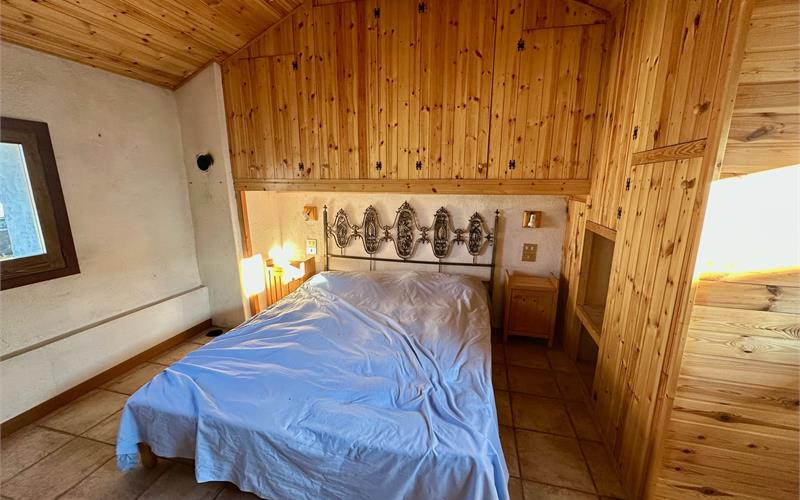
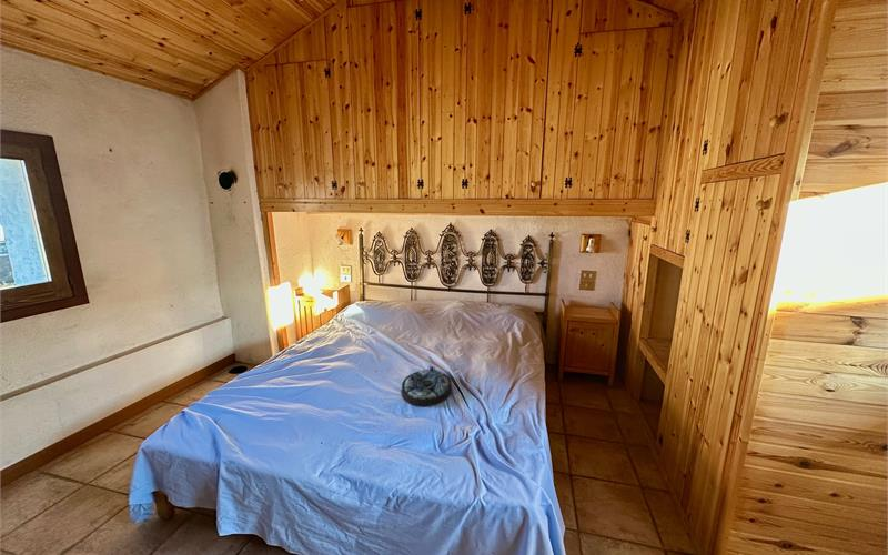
+ serving tray (426, 382)
